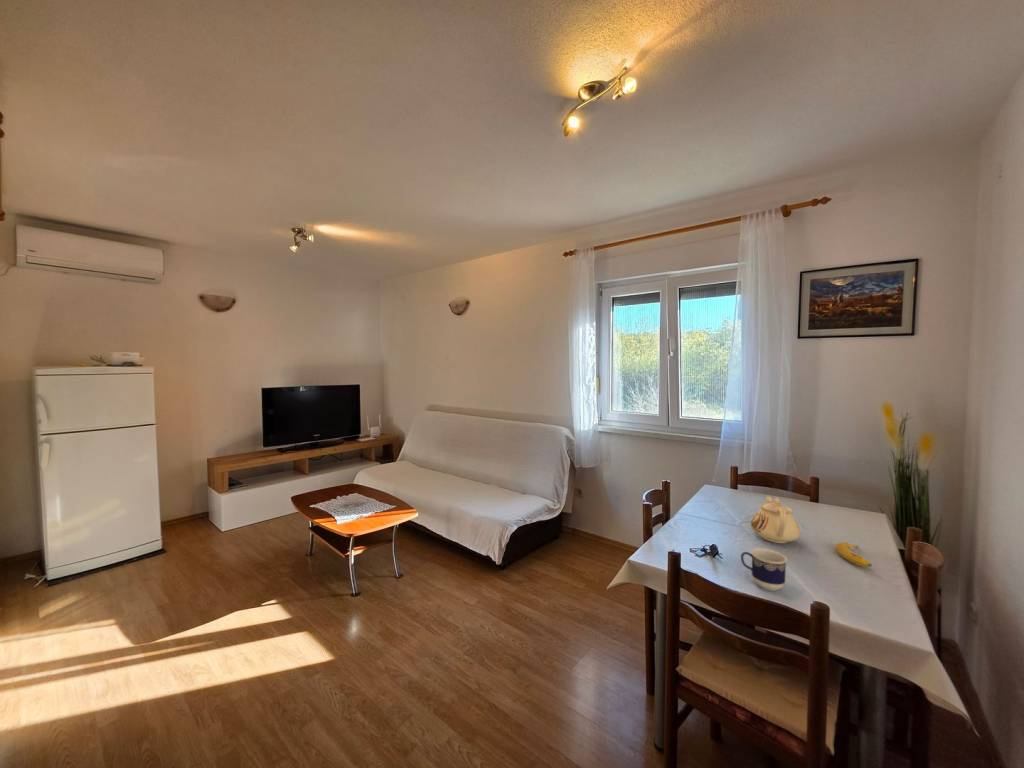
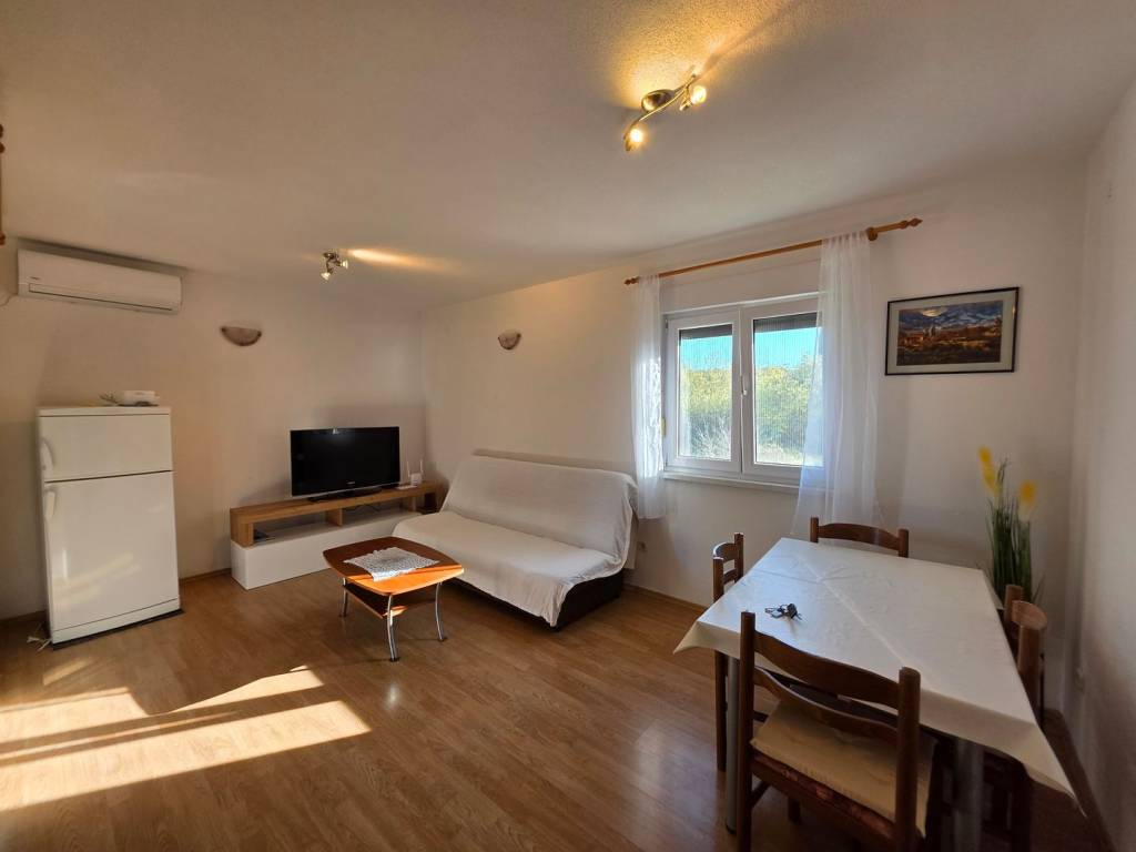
- fruit (852, 552)
- teapot (775, 517)
- cup (762, 569)
